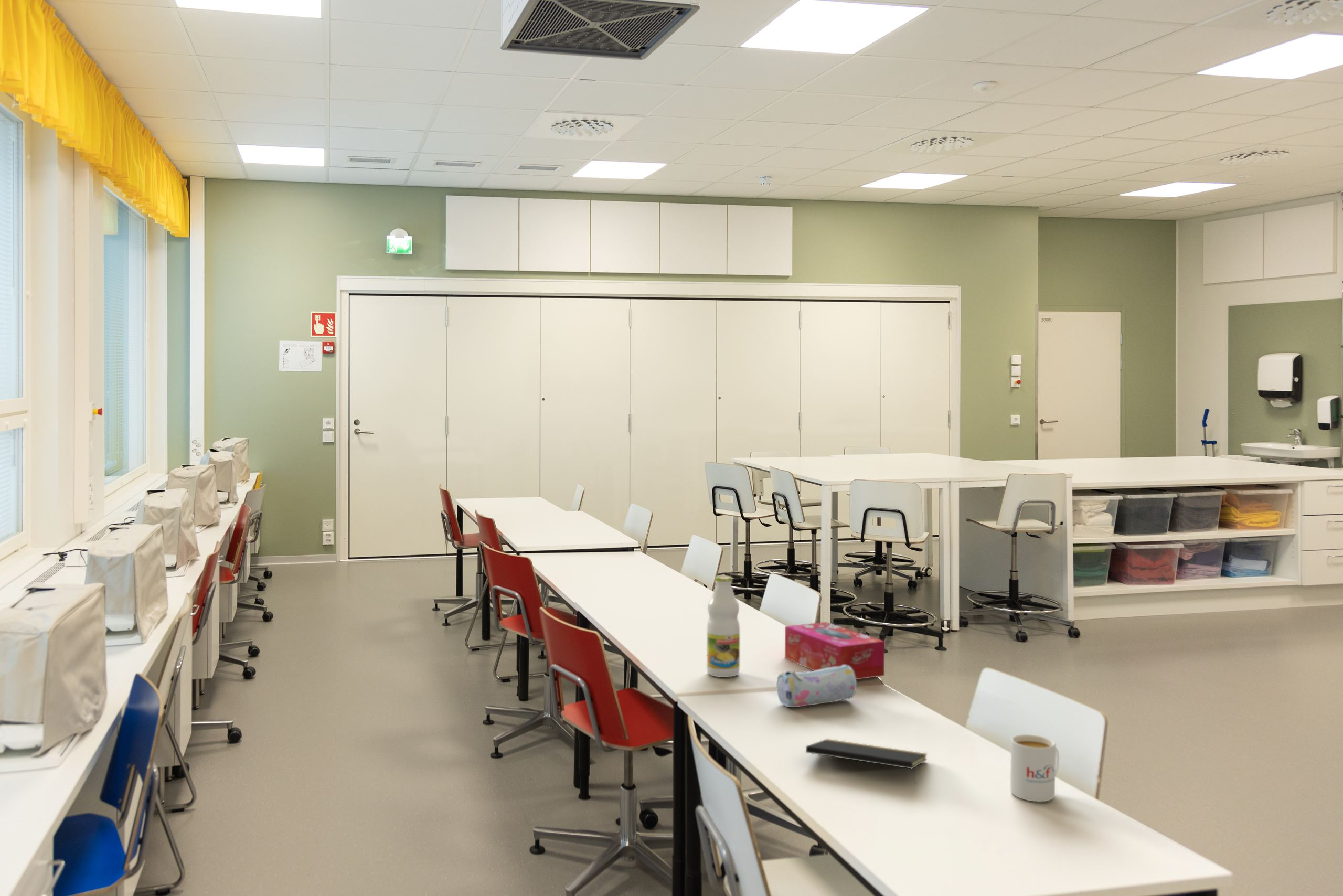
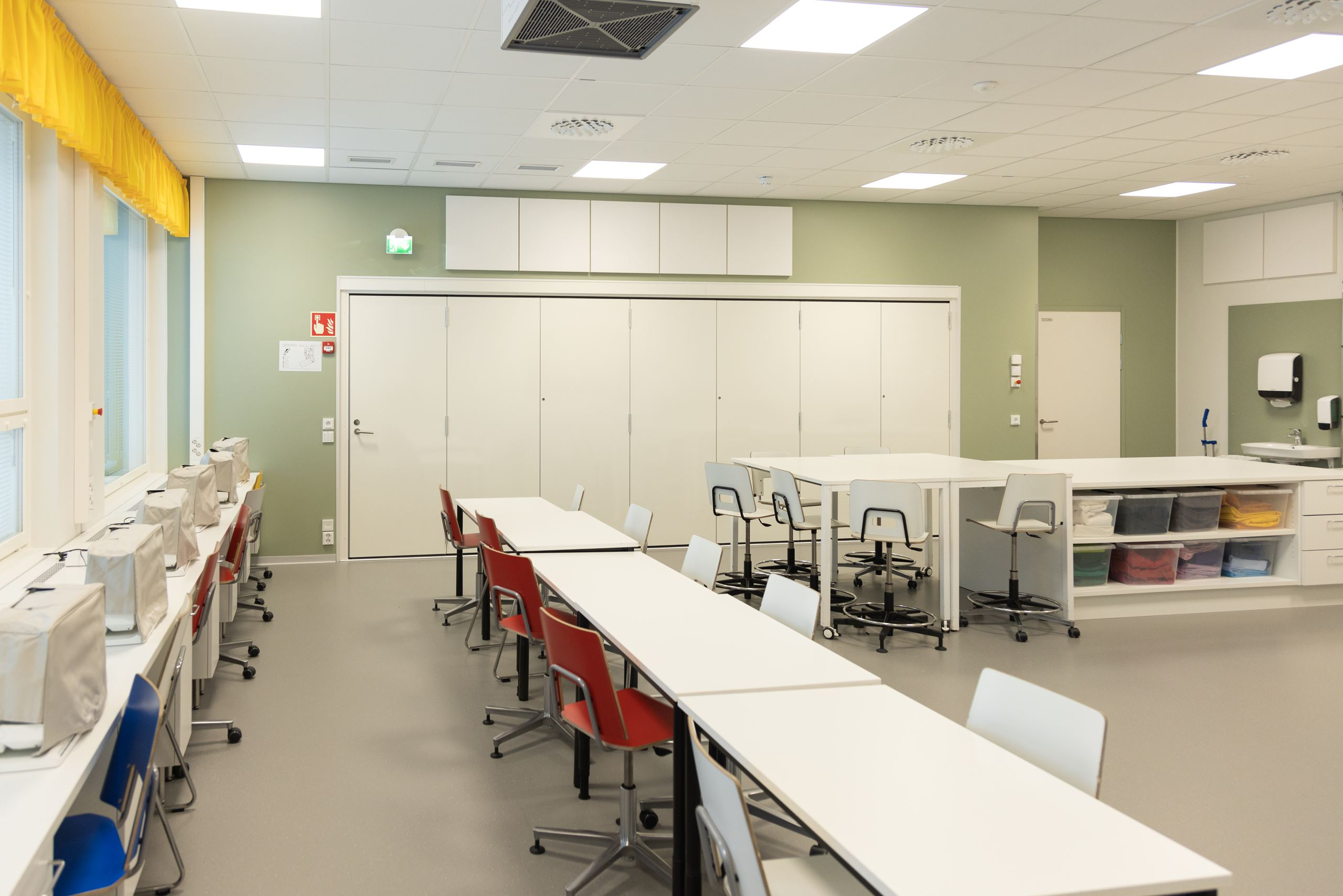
- tissue box (833, 650)
- bottle (723, 625)
- pencil case (816, 685)
- notepad (867, 753)
- mug (1038, 766)
